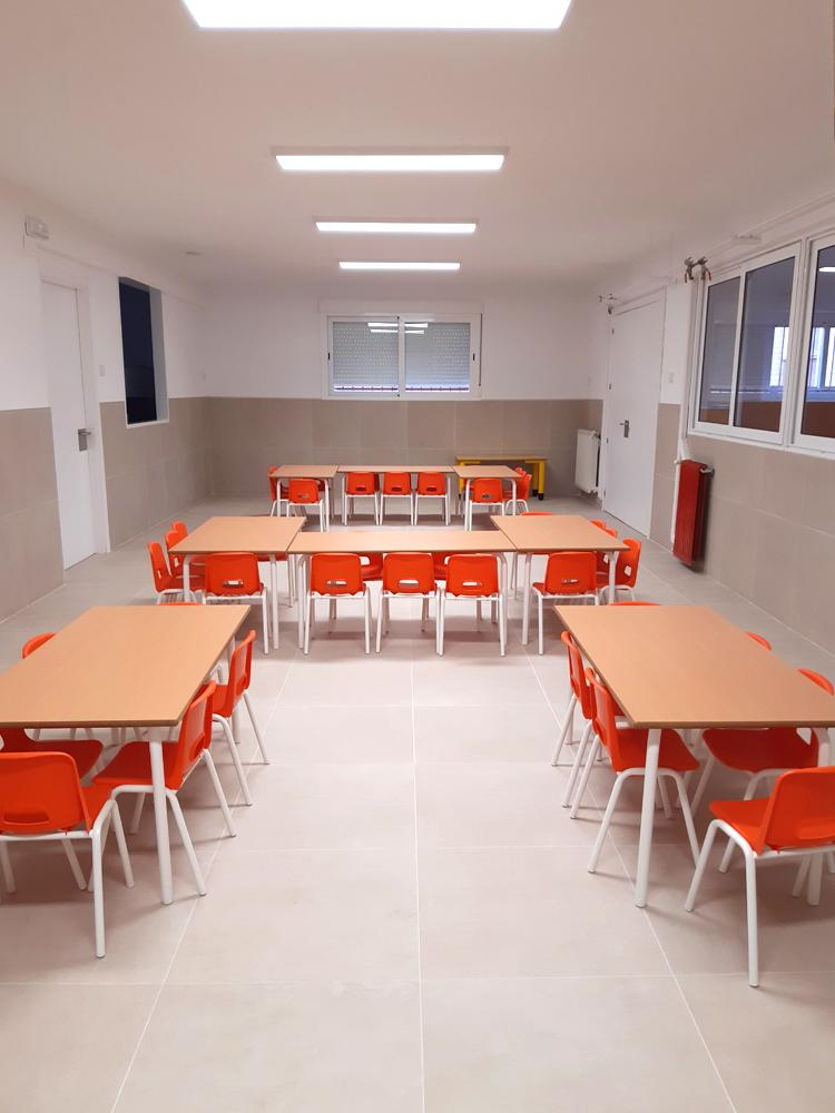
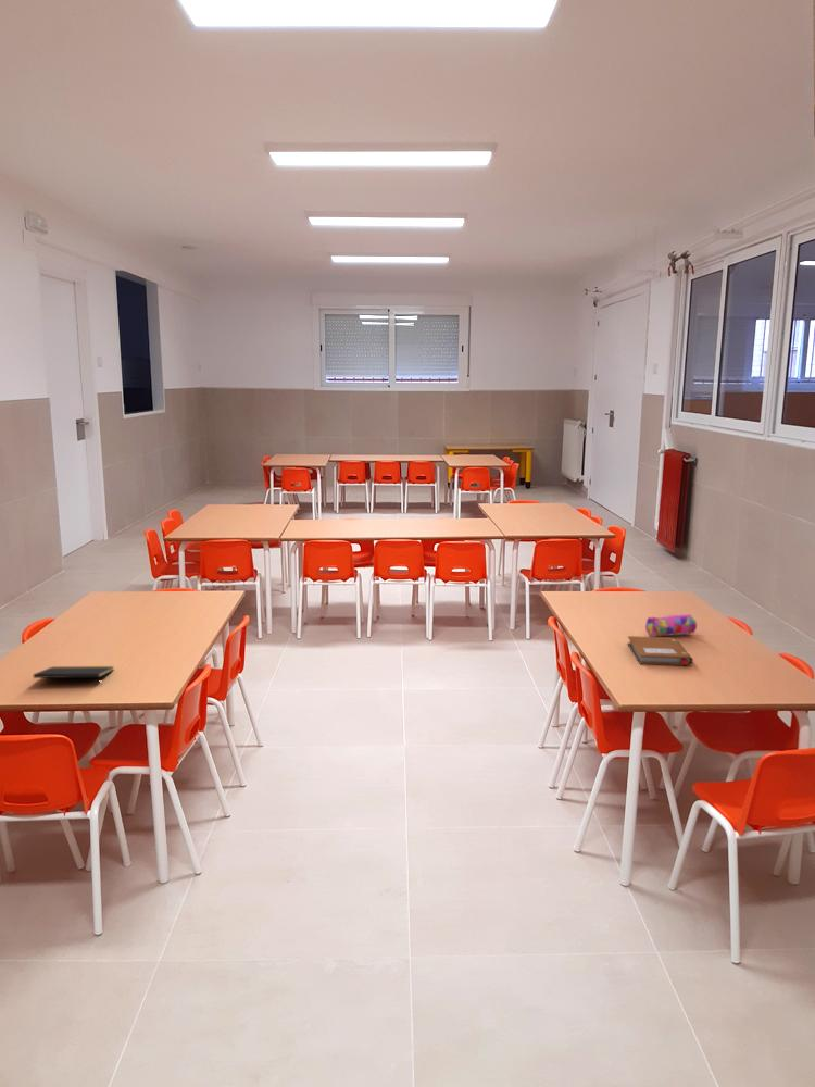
+ pencil case (670, 625)
+ notepad (74, 672)
+ notebook (659, 650)
